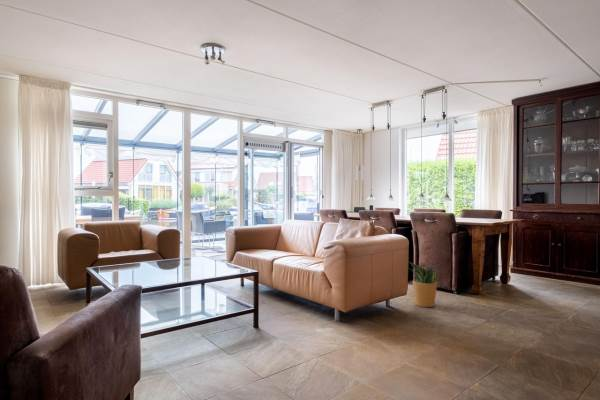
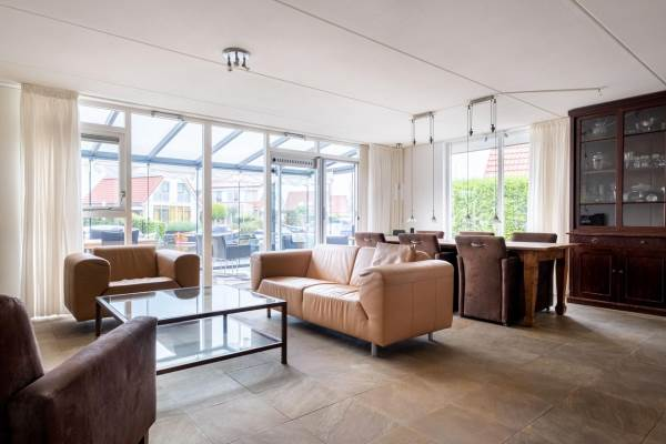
- potted plant (423, 284)
